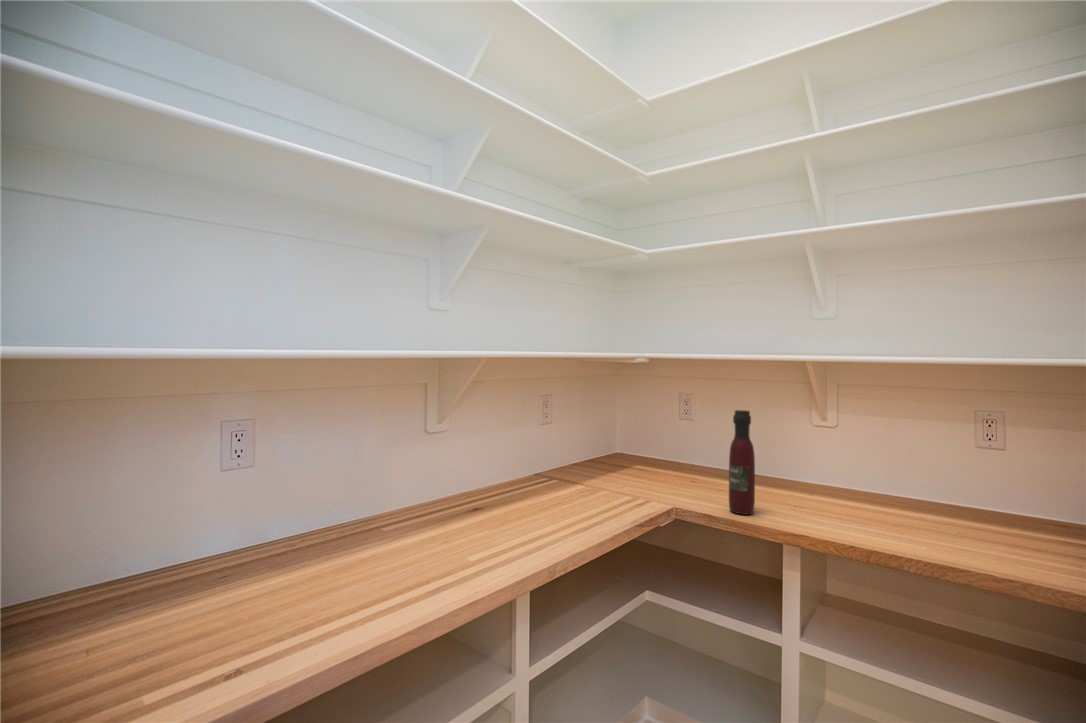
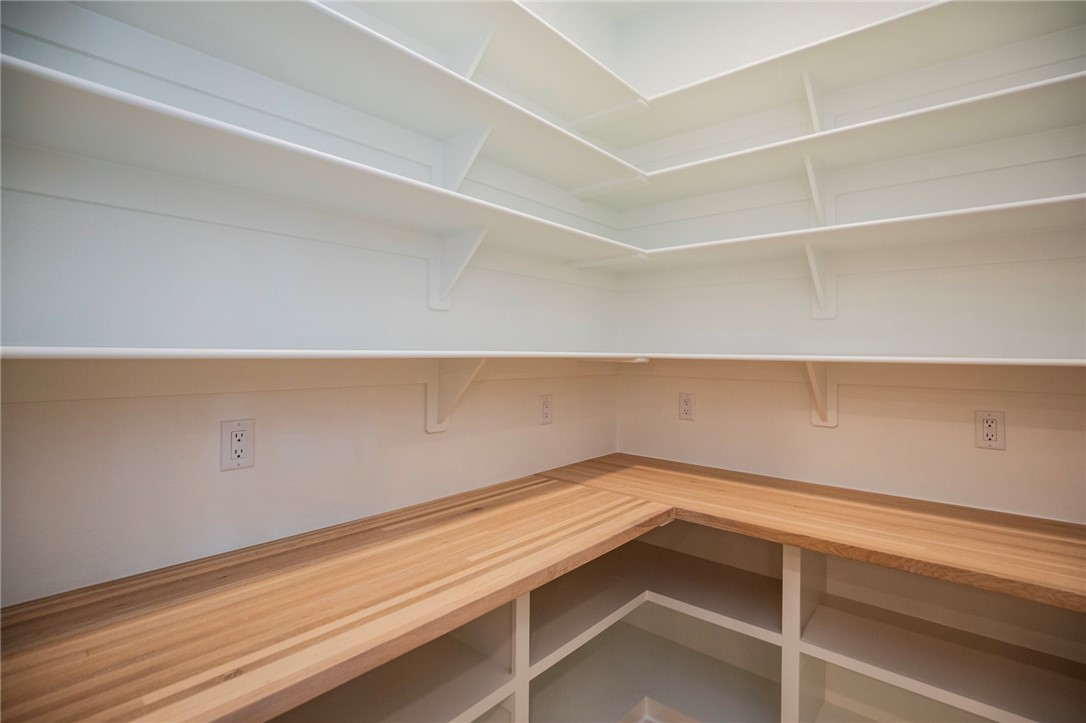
- wine bottle (741, 461)
